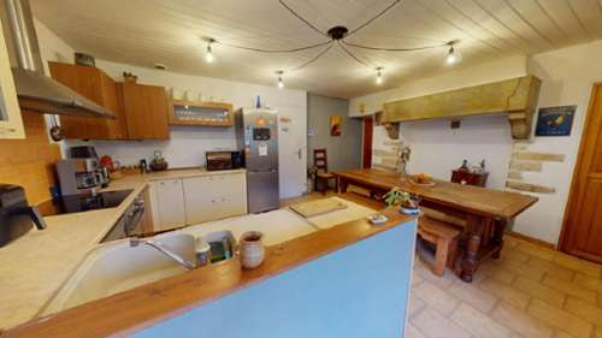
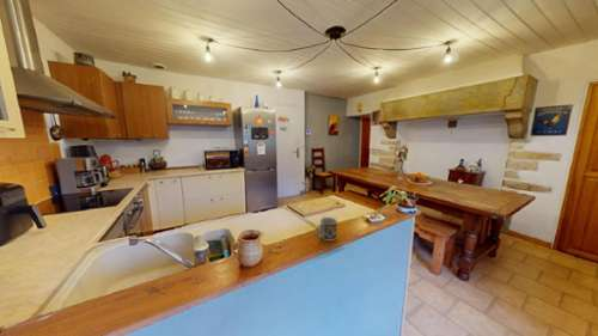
+ cup (325, 228)
